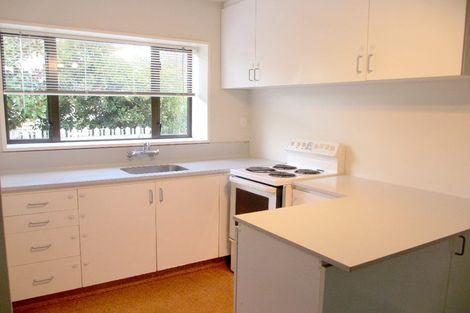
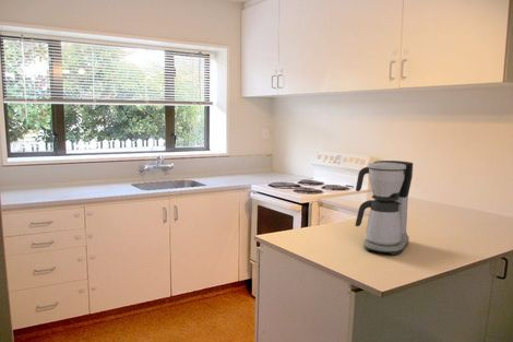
+ coffee maker (383, 203)
